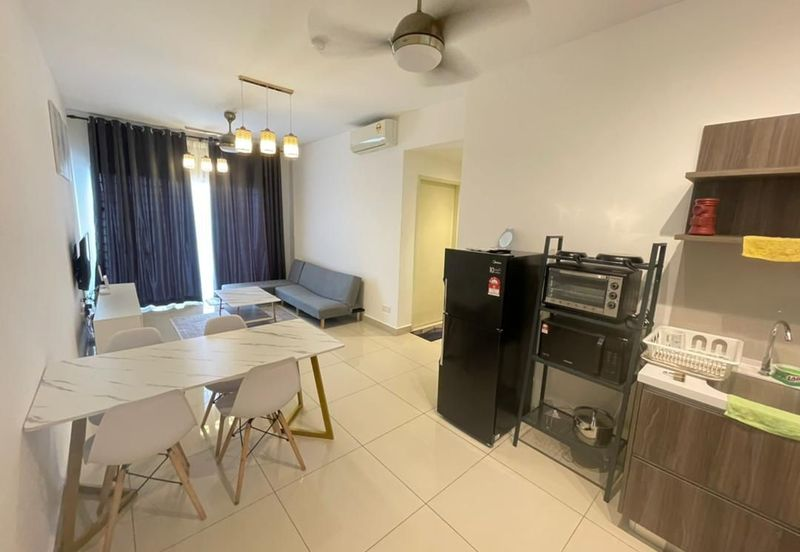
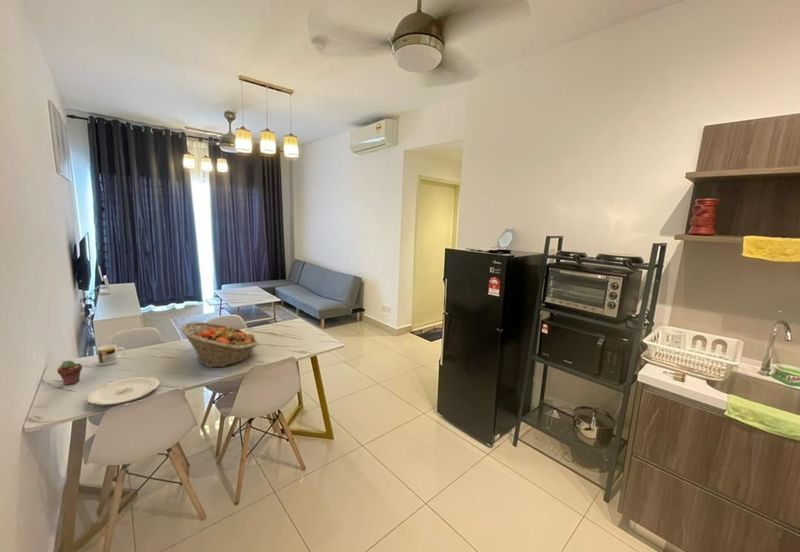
+ potted succulent (70, 371)
+ mug (111, 354)
+ fruit basket (220, 340)
+ plate (125, 391)
